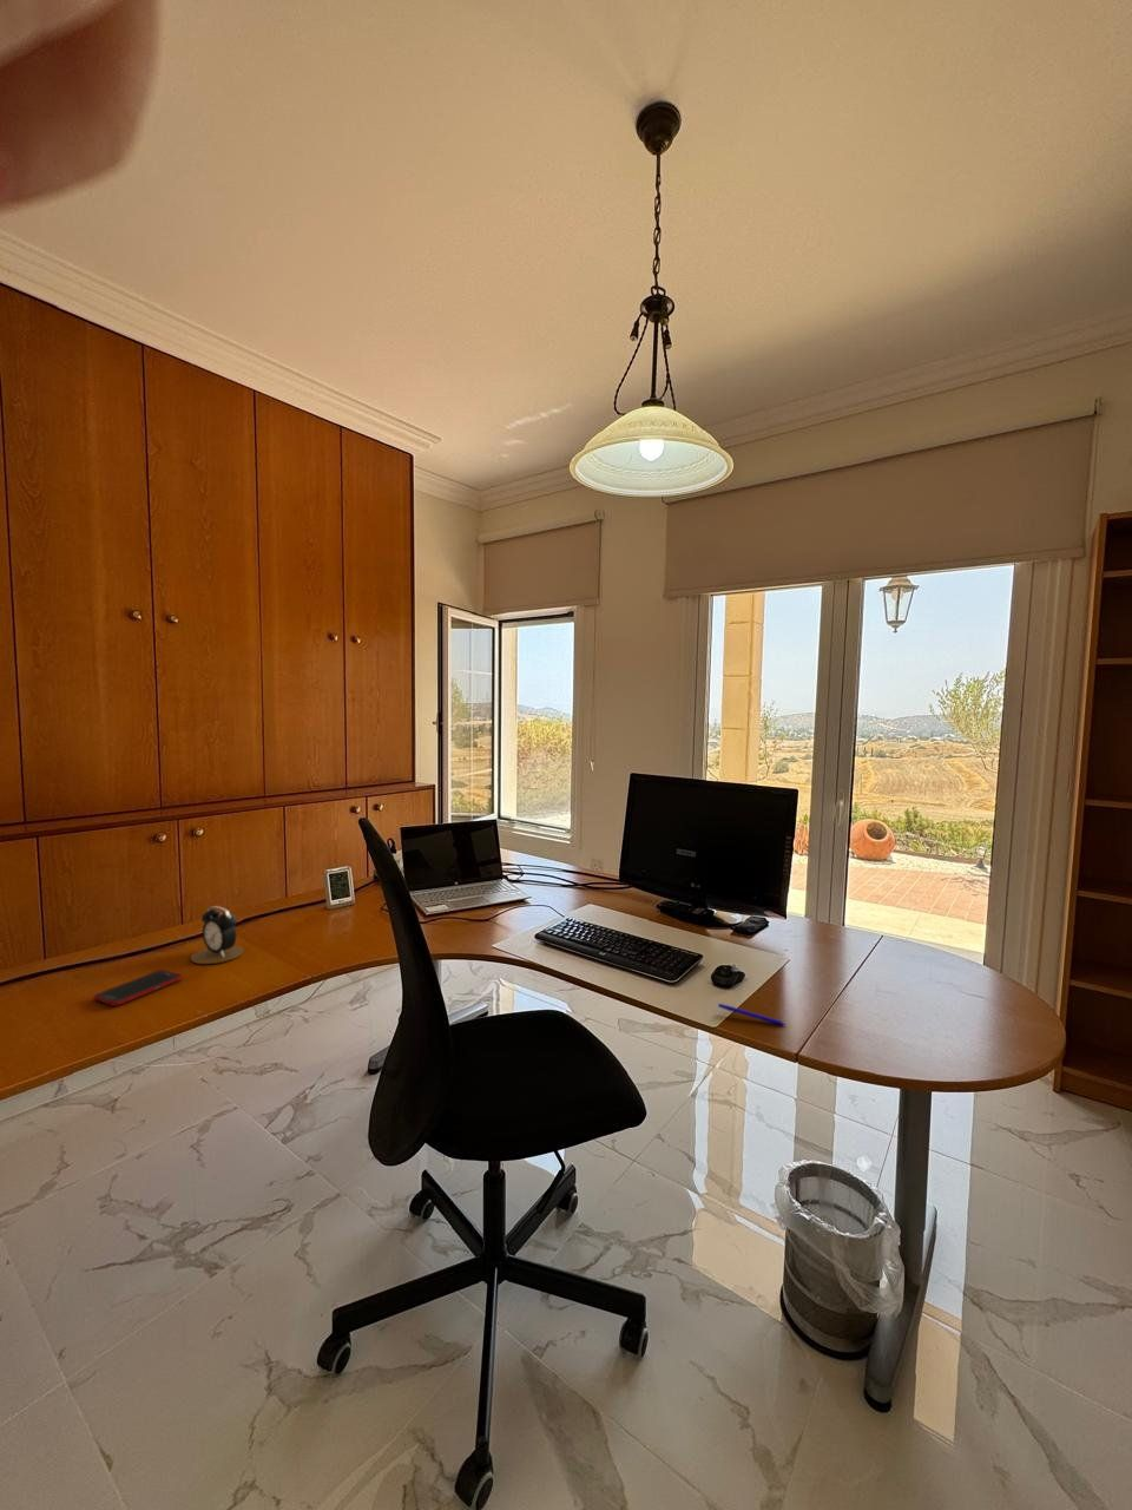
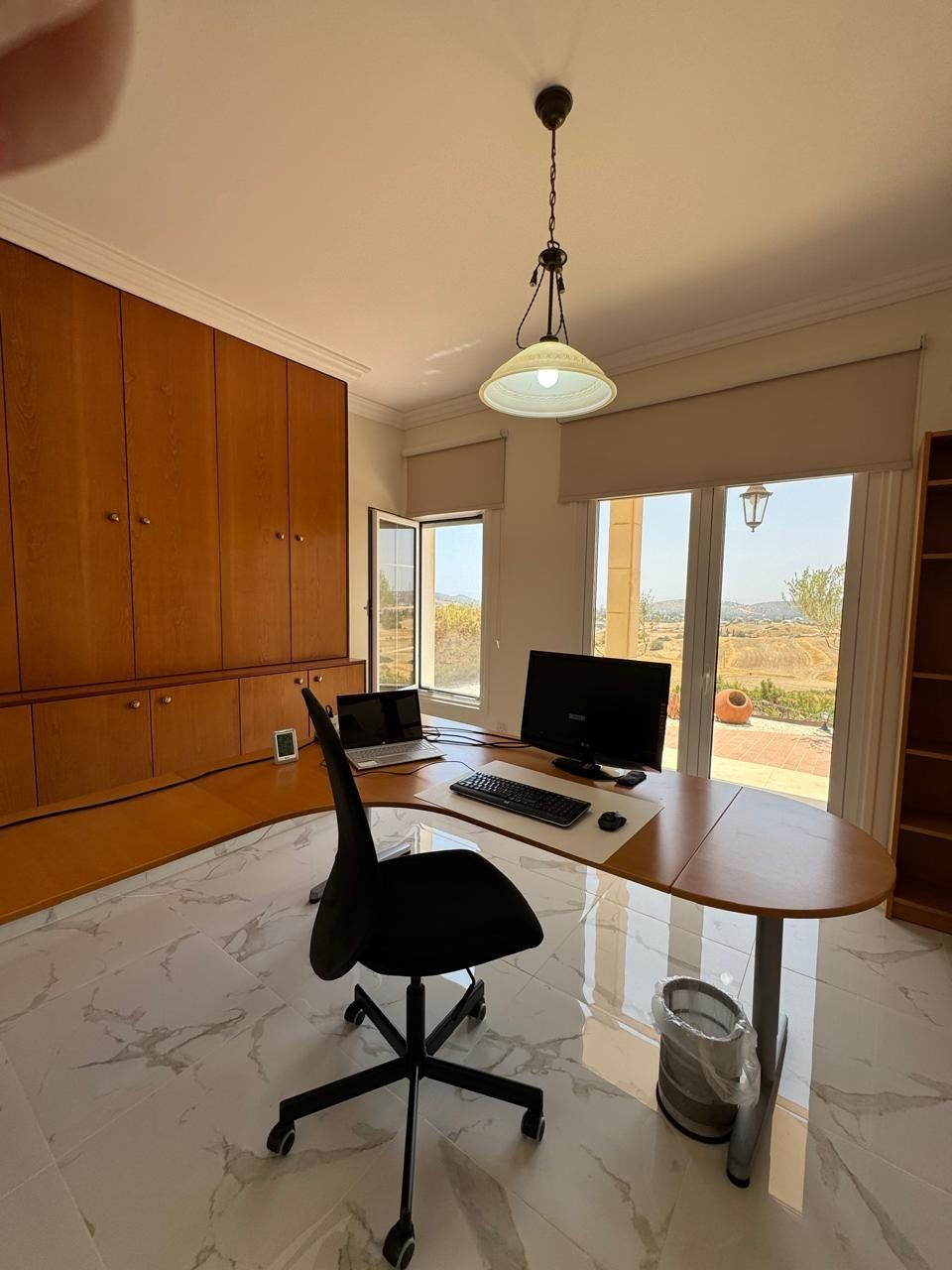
- pen (751, 1014)
- alarm clock (216, 931)
- cell phone (139, 986)
